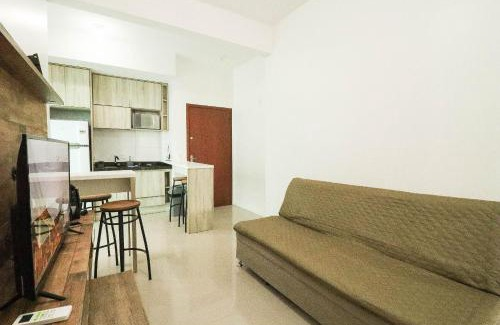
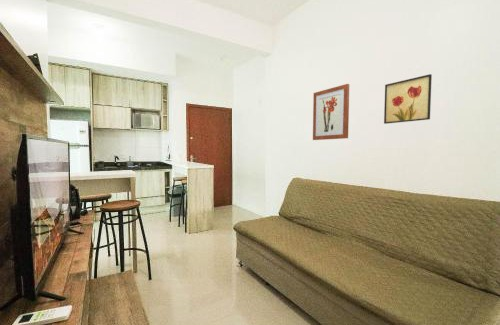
+ wall art (406, 101)
+ wall art (329, 114)
